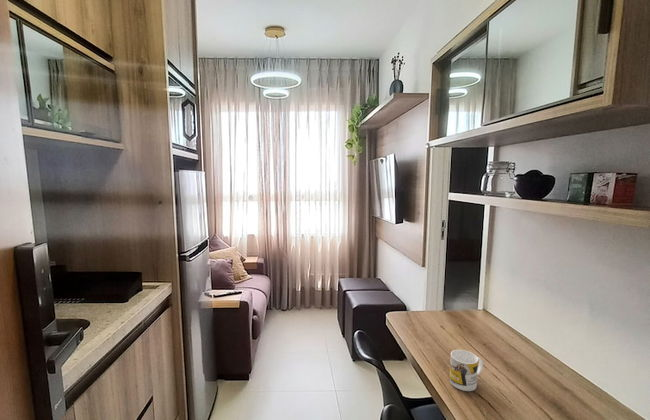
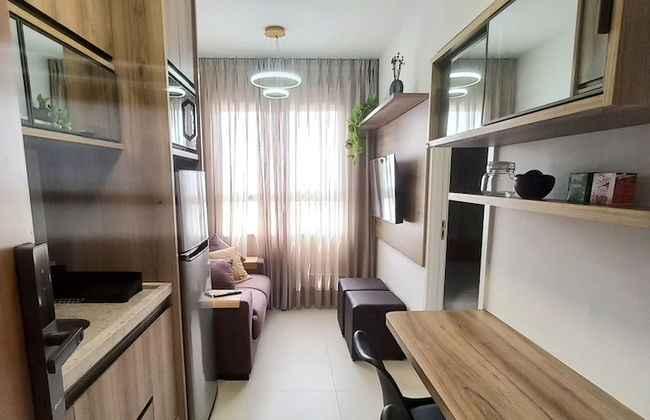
- mug (468, 369)
